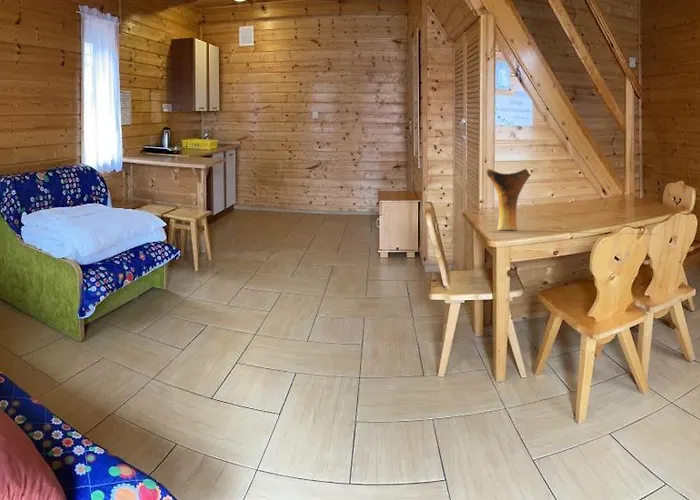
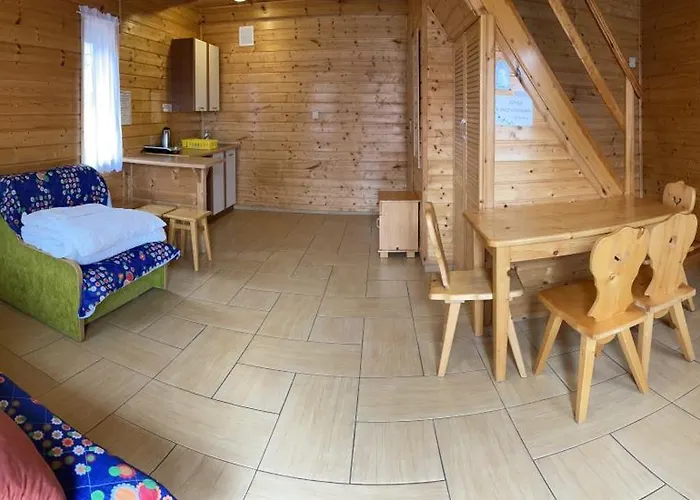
- vase (508, 198)
